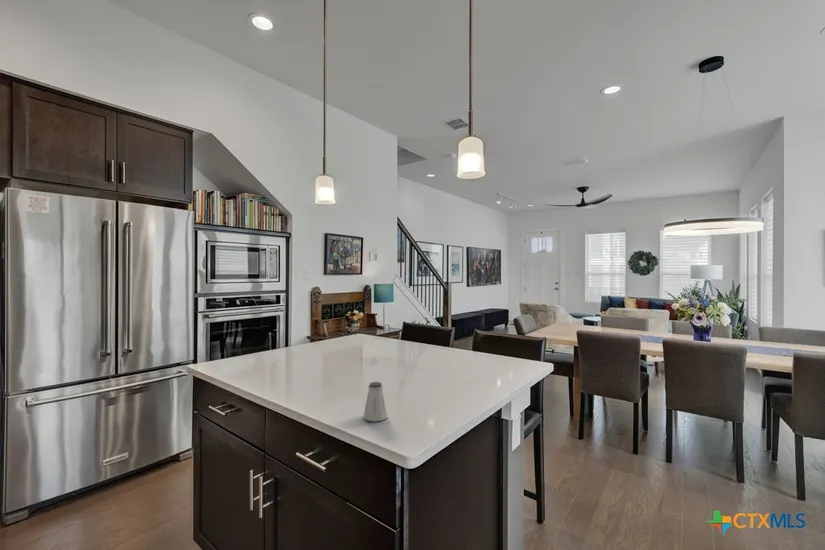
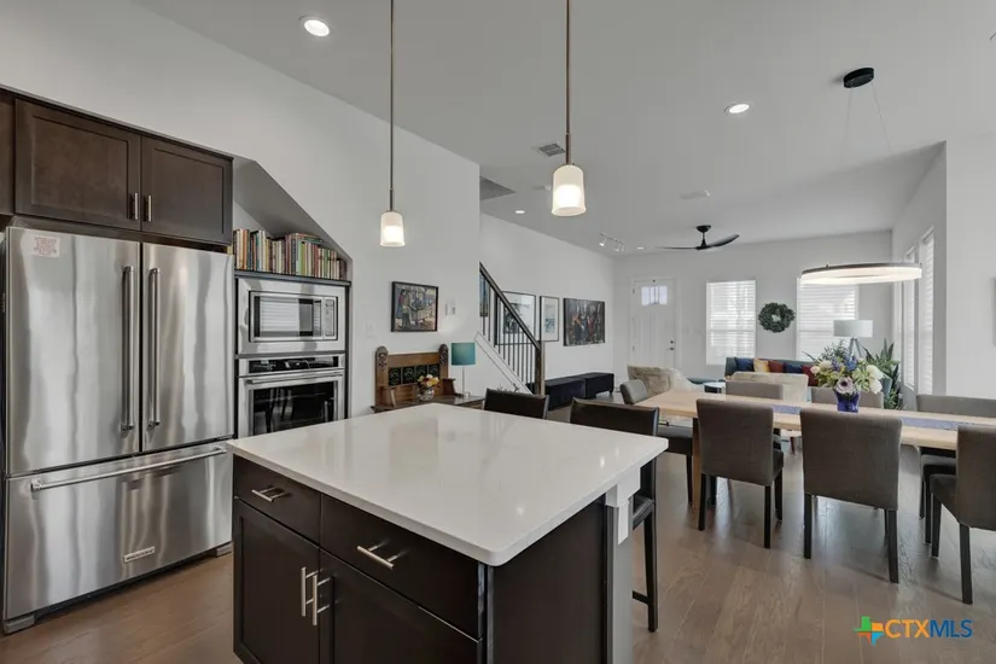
- saltshaker (375, 400)
